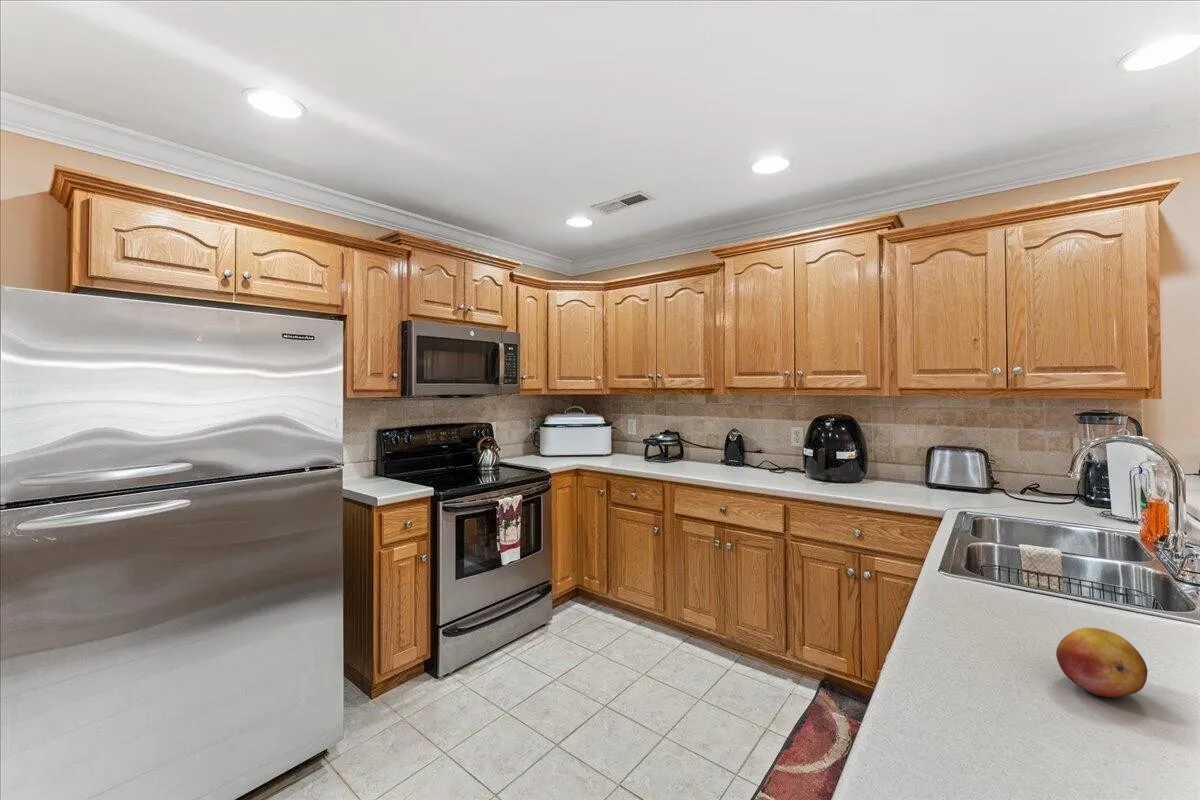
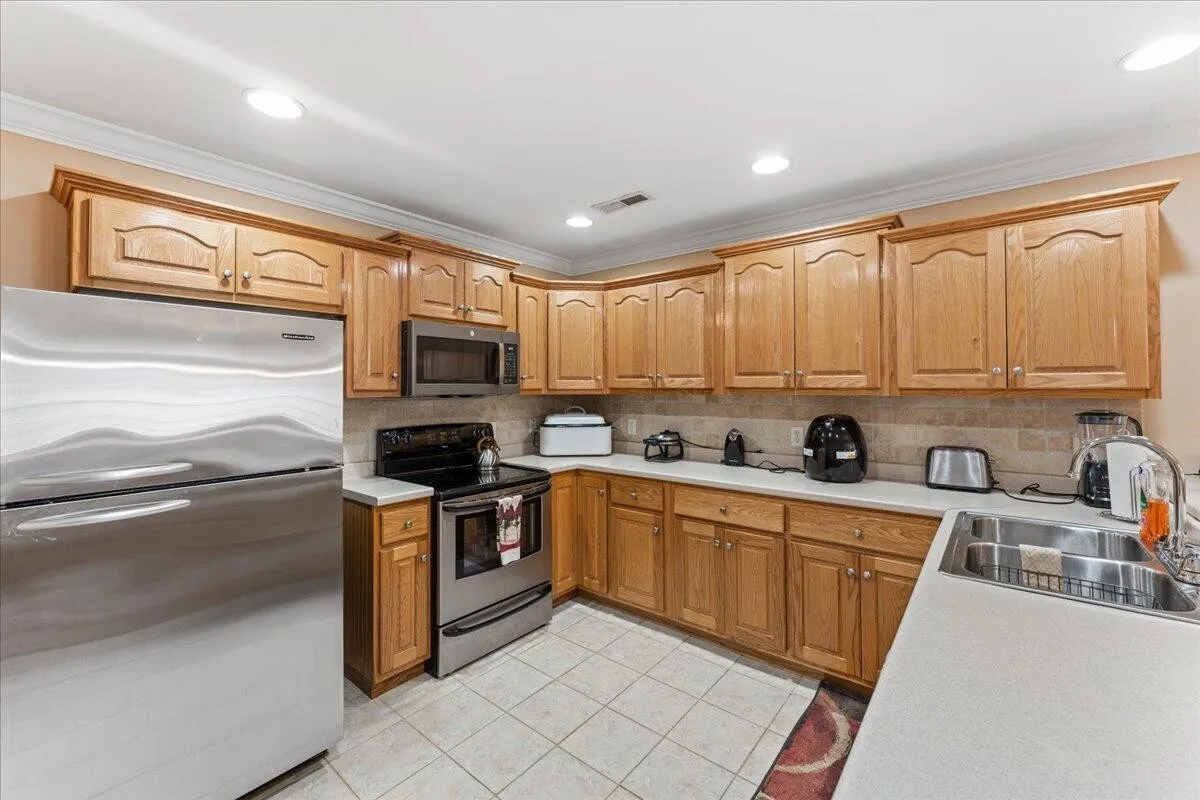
- fruit (1101, 659)
